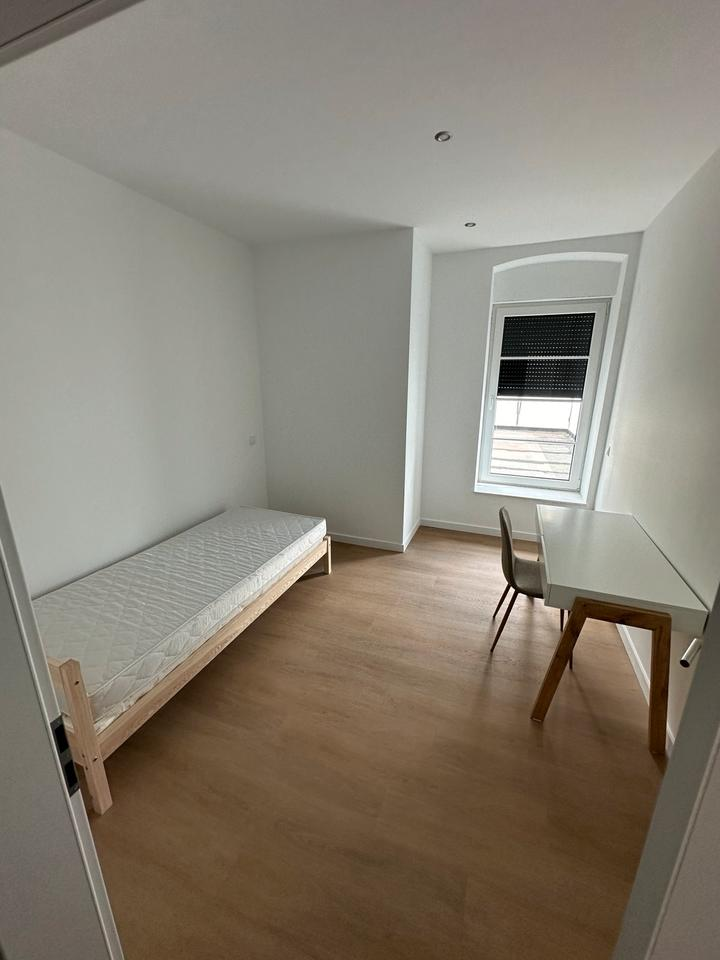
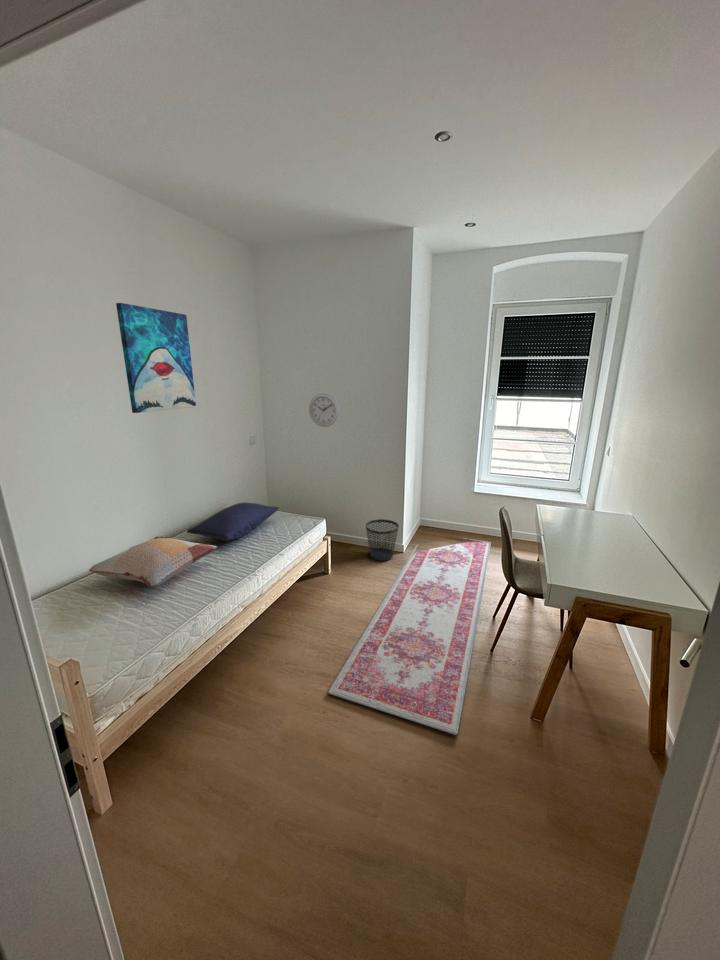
+ pillow (236, 520)
+ wastebasket (381, 540)
+ wall art (160, 361)
+ rug (434, 594)
+ wall clock (323, 410)
+ decorative pillow (156, 557)
